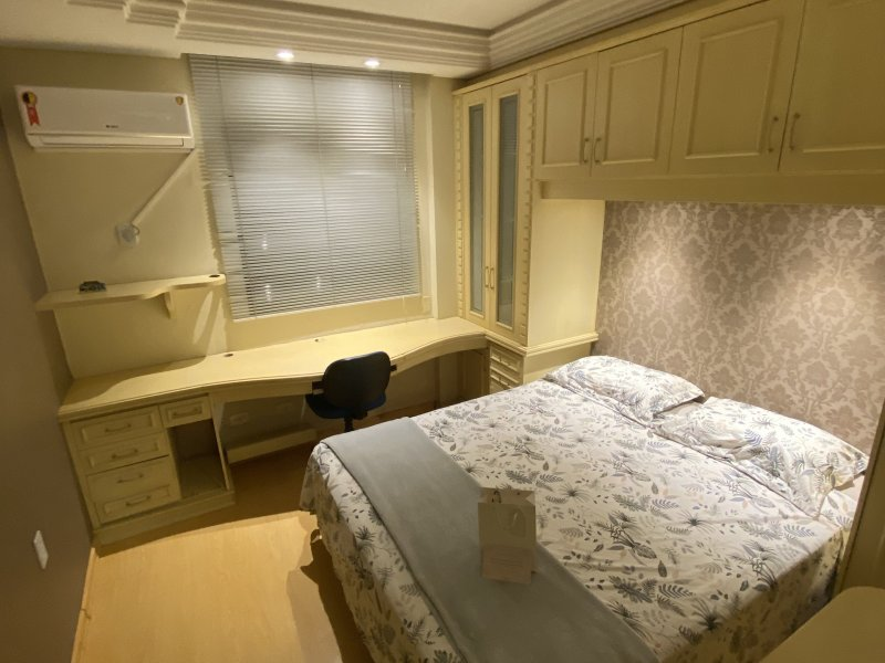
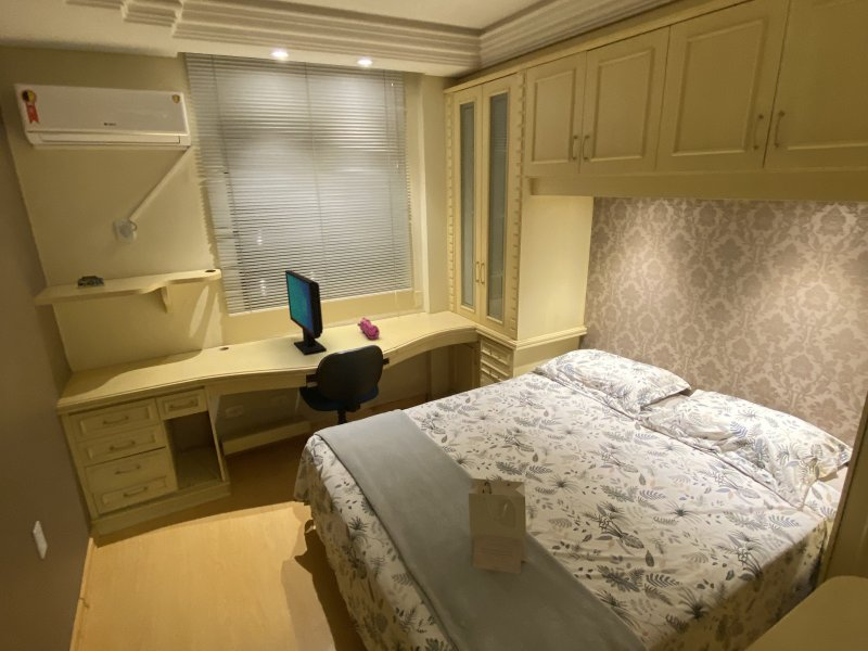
+ pencil case (369, 328)
+ computer monitor (306, 311)
